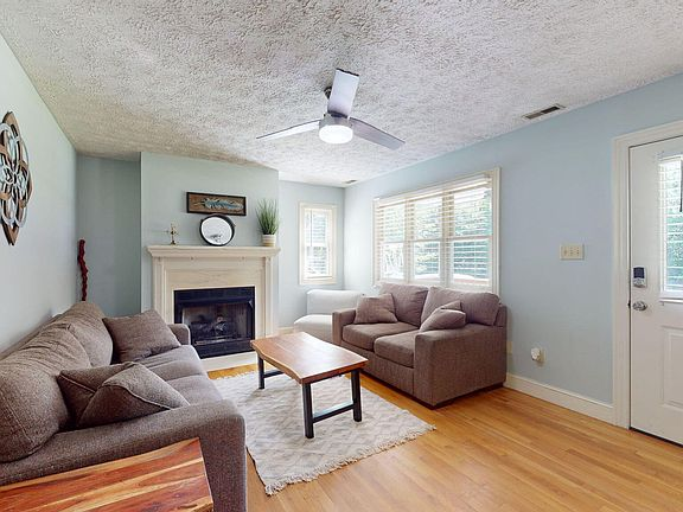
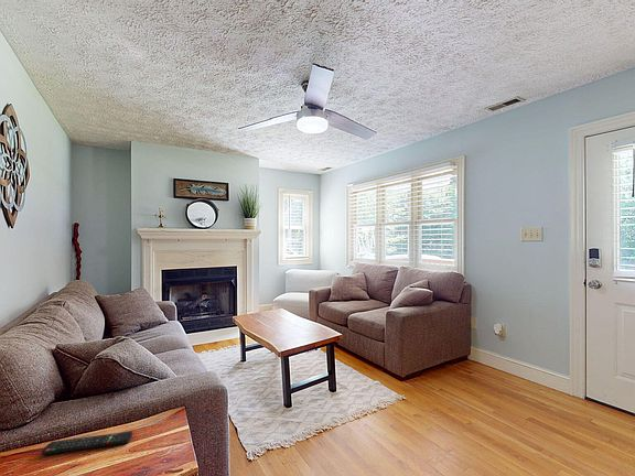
+ remote control (88, 443)
